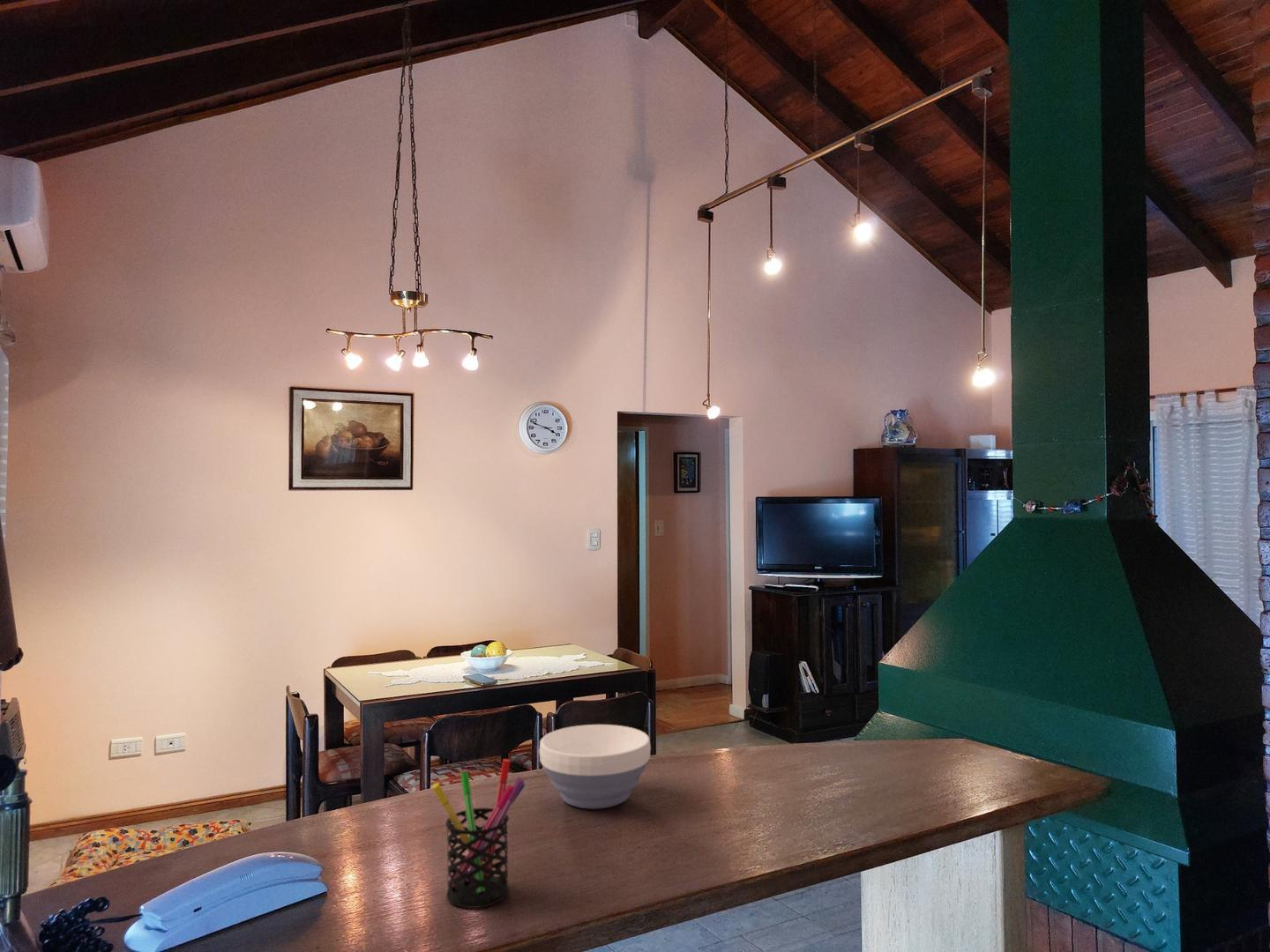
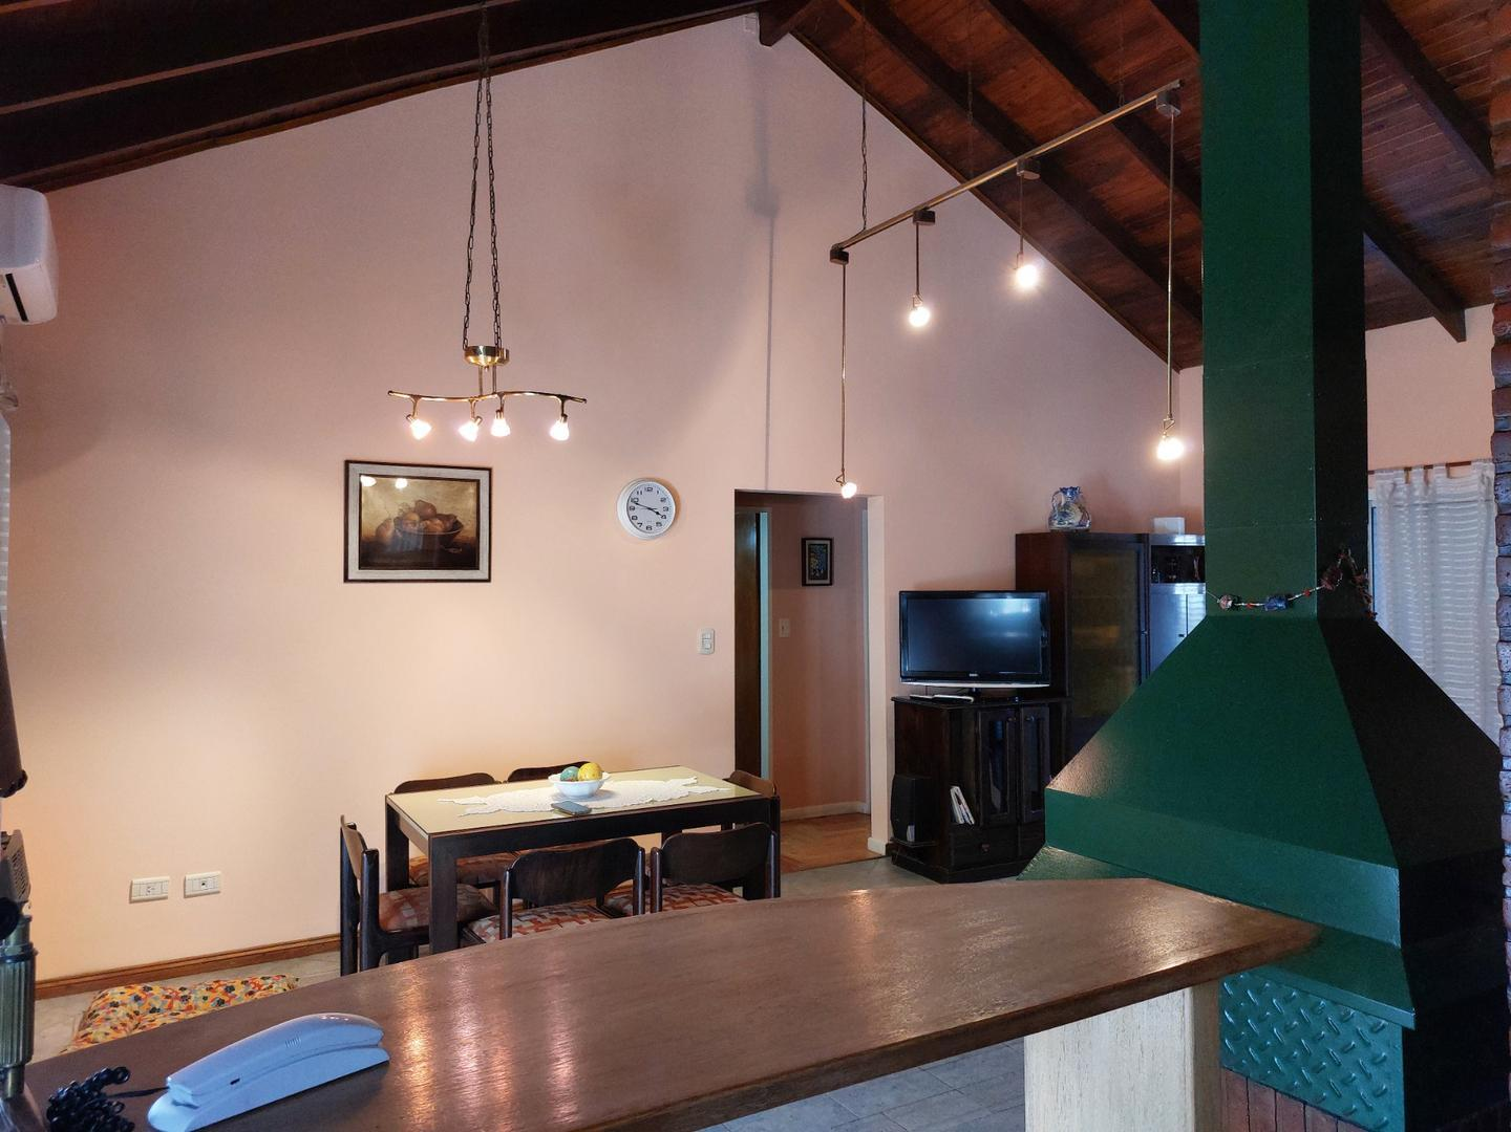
- bowl (595, 768)
- pen holder (478, 826)
